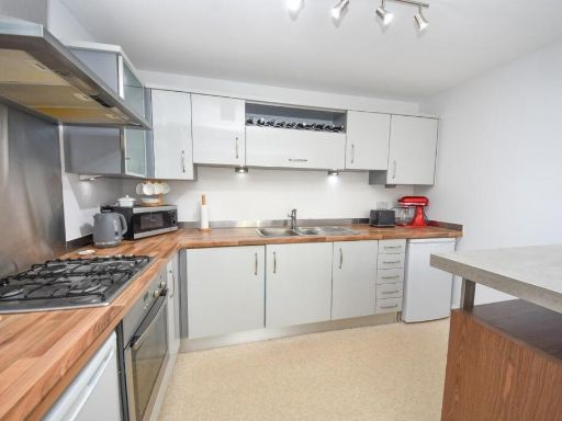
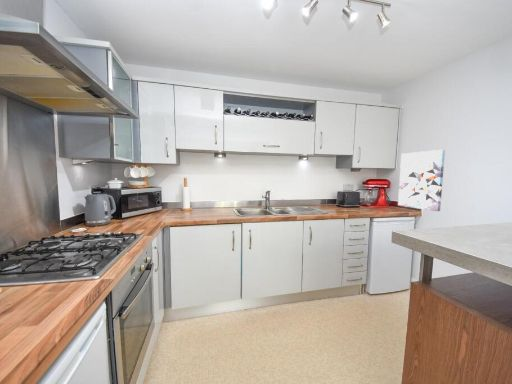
+ wall art (419, 180)
